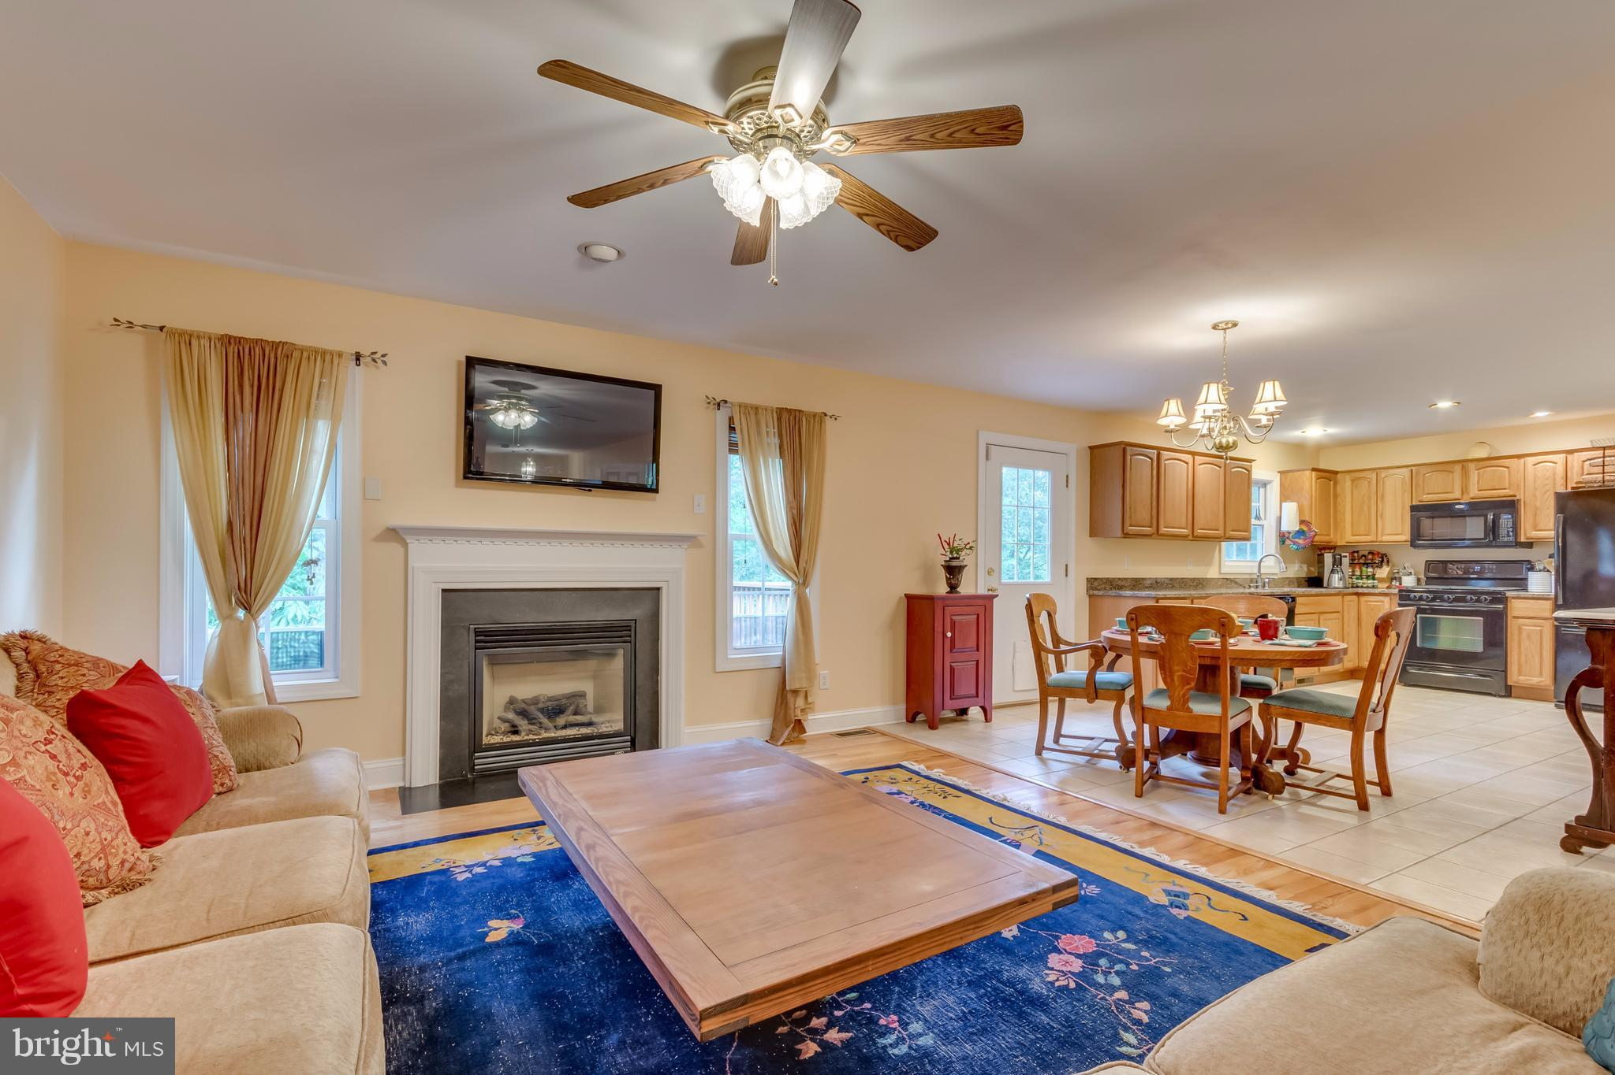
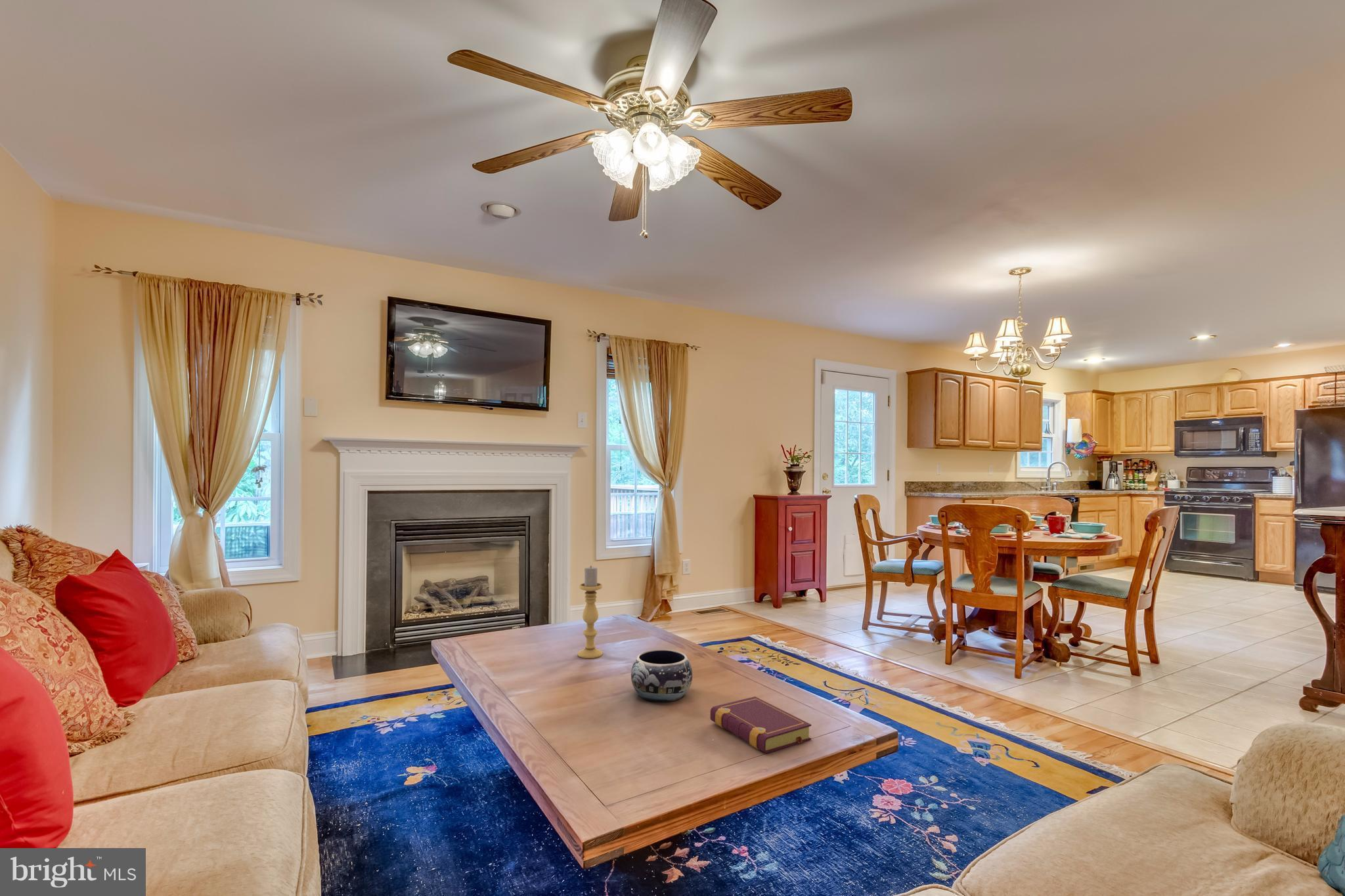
+ decorative bowl (661, 675)
+ book (759, 723)
+ candle holder (590, 610)
